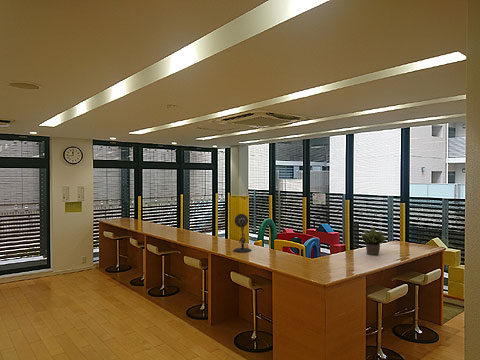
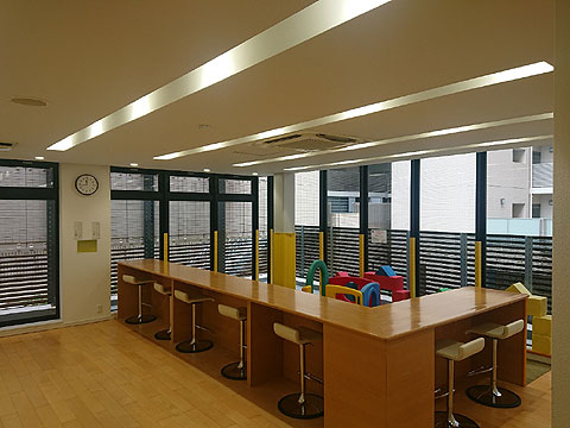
- potted plant (376, 240)
- desk lamp (242, 232)
